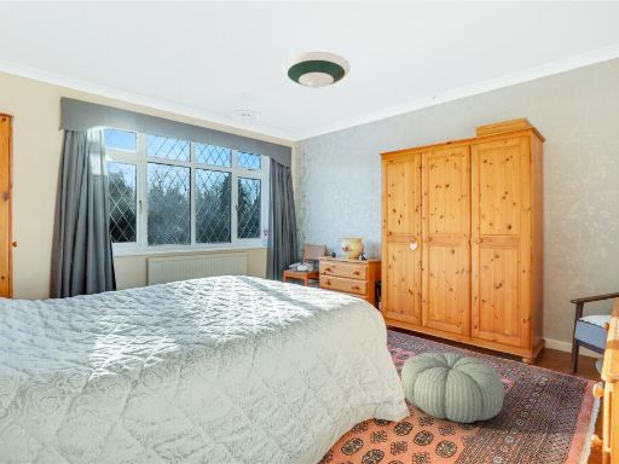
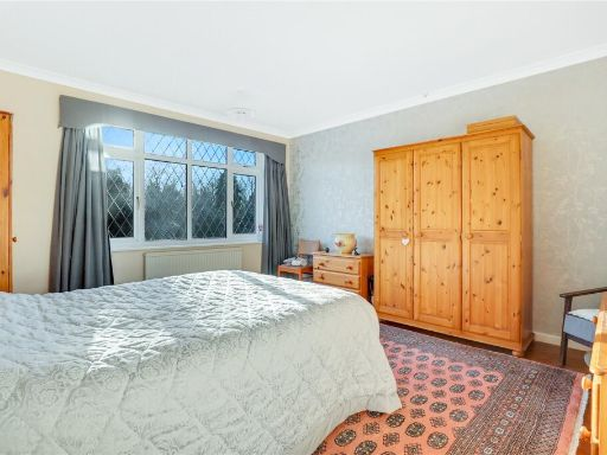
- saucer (316, 77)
- pouf (450, 383)
